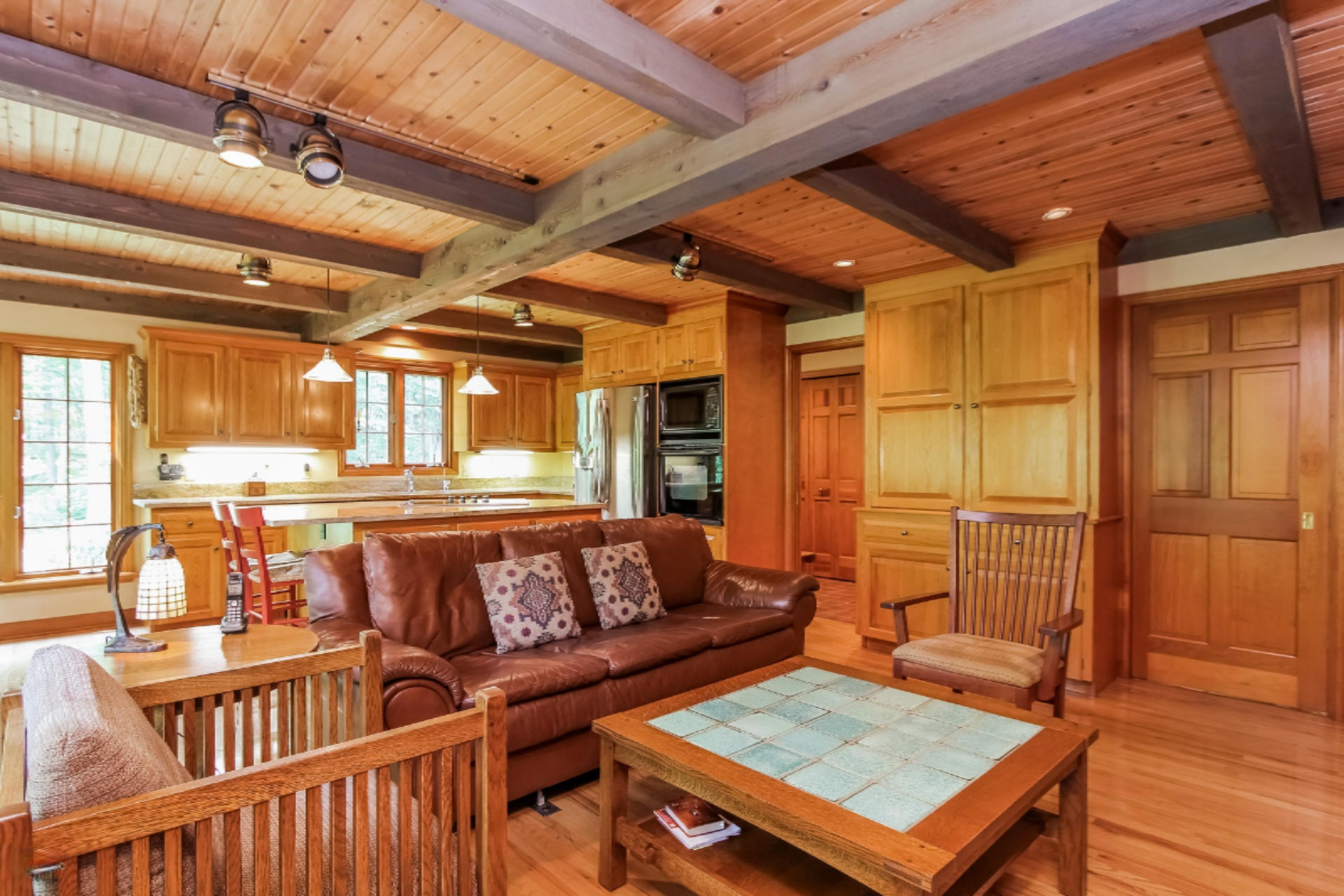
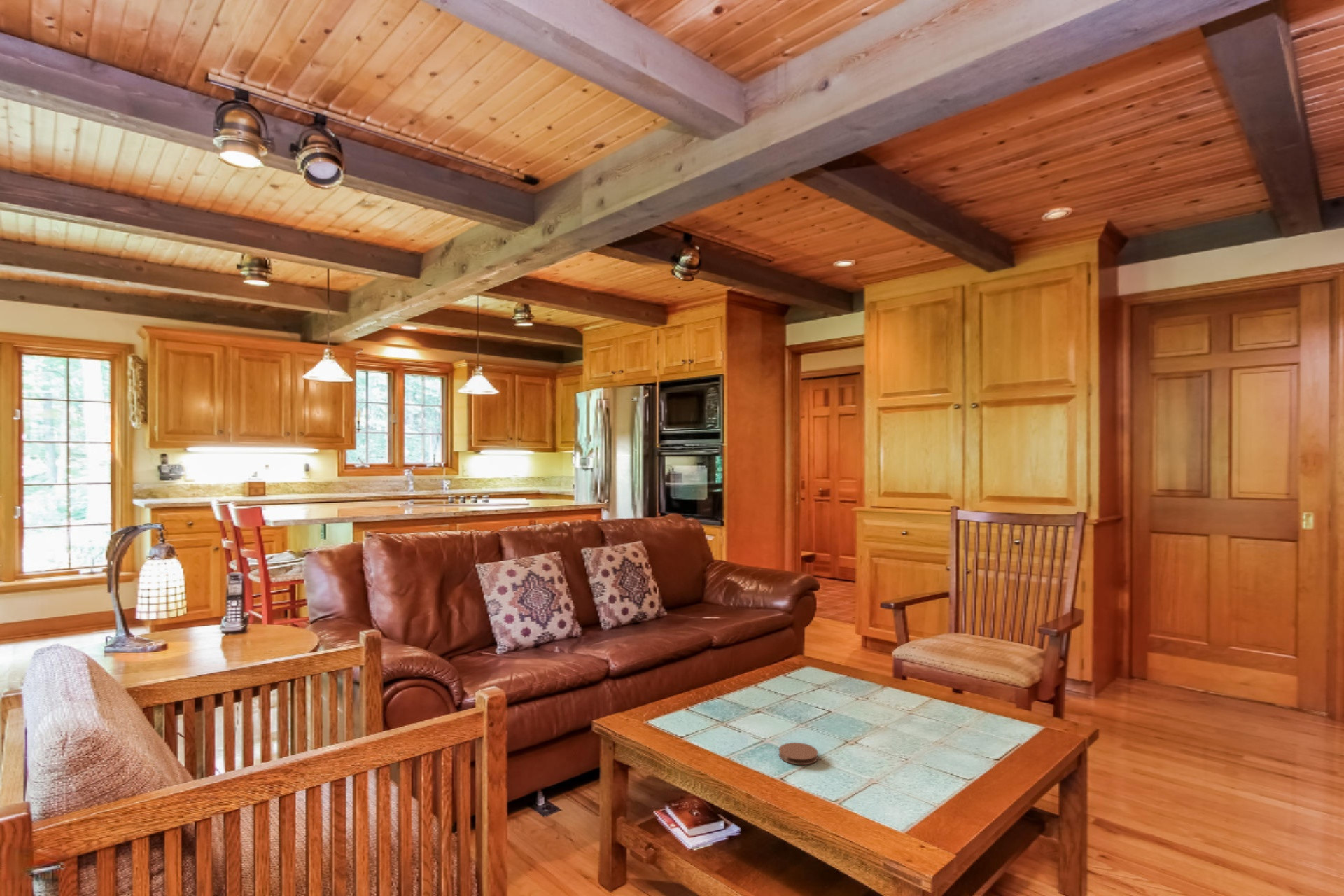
+ coaster (798, 753)
